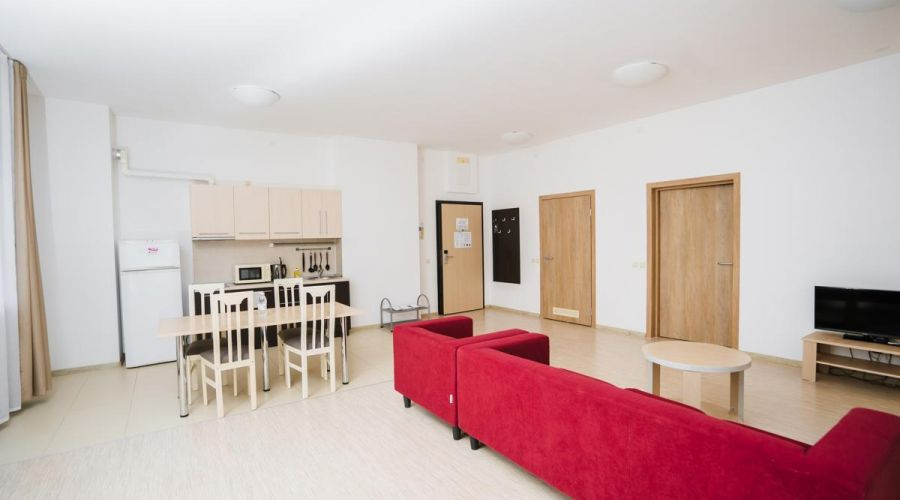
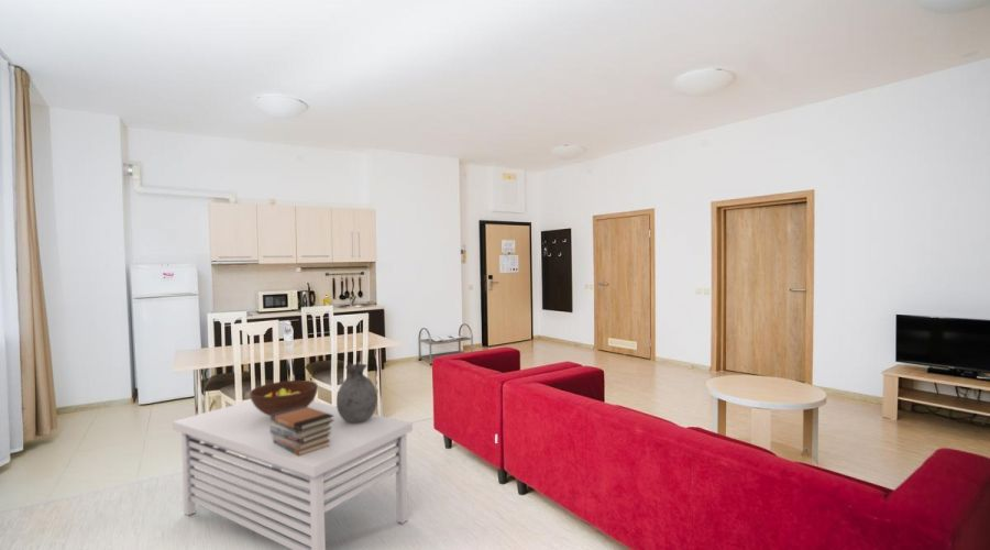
+ book stack (300, 429)
+ vase (356, 393)
+ fruit bowl (285, 402)
+ coffee table (292, 469)
